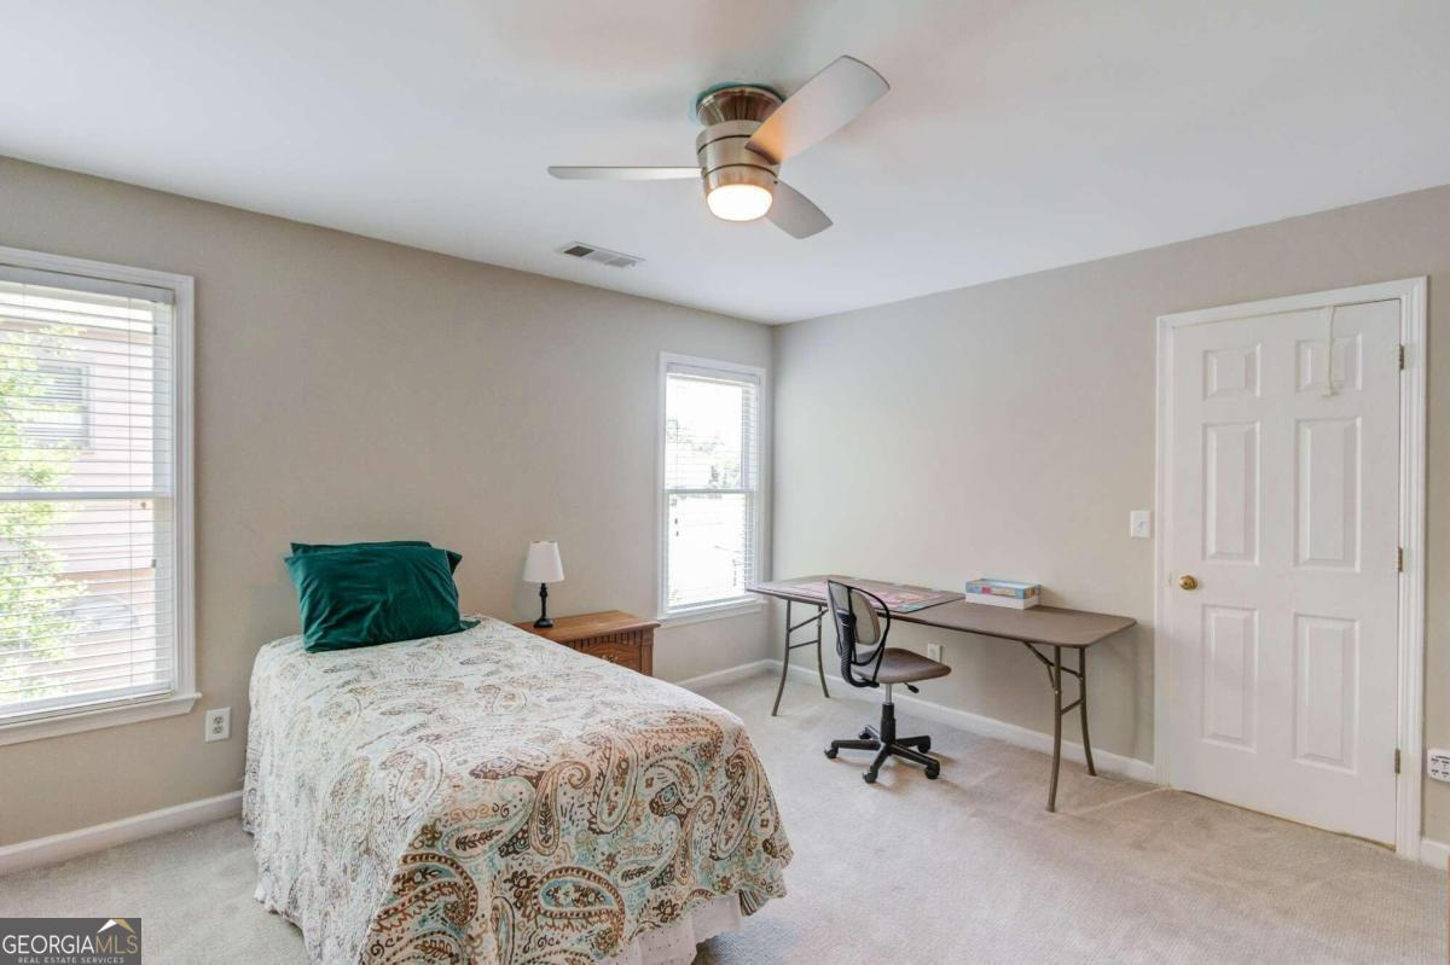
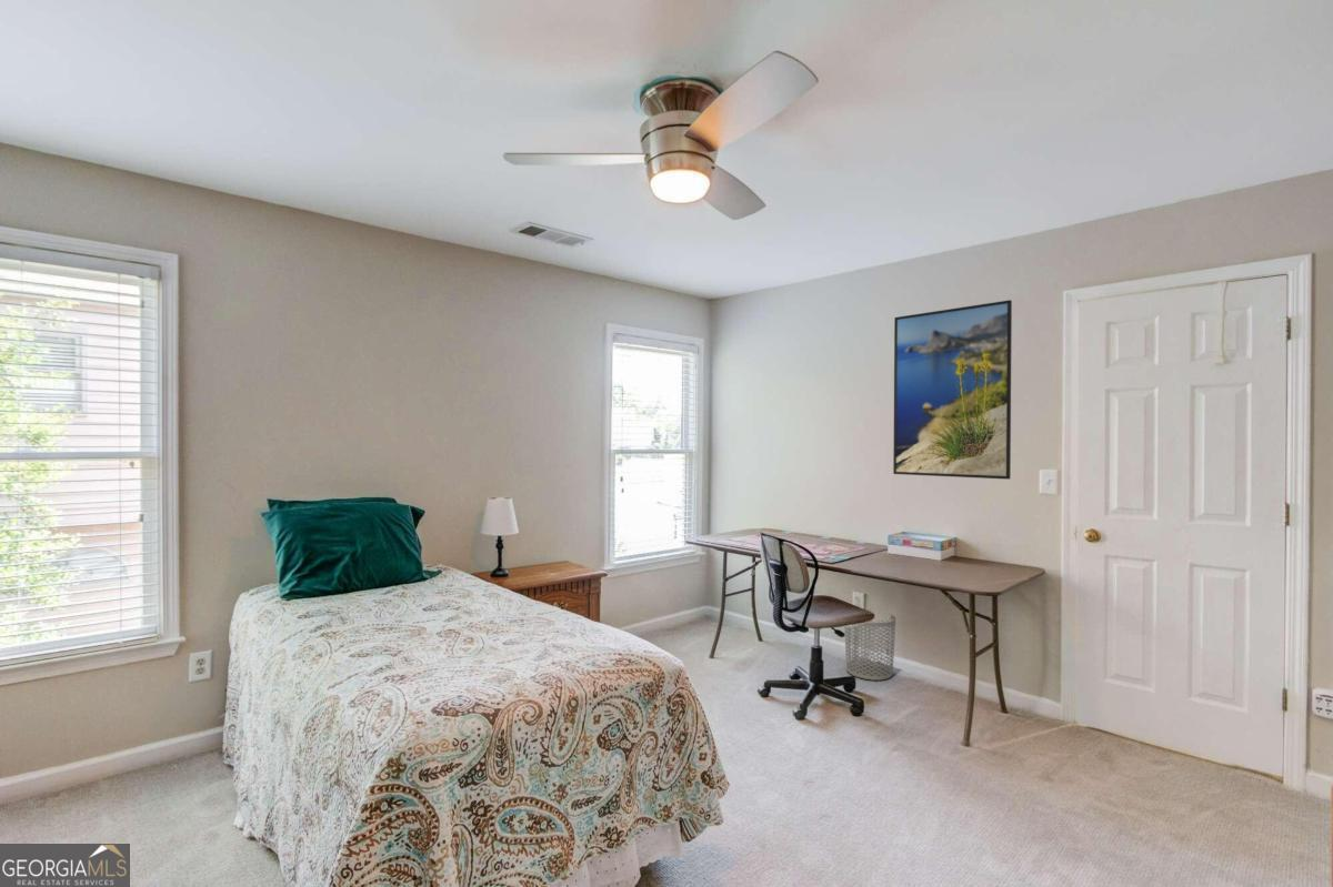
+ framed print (949, 392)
+ waste bin (869, 644)
